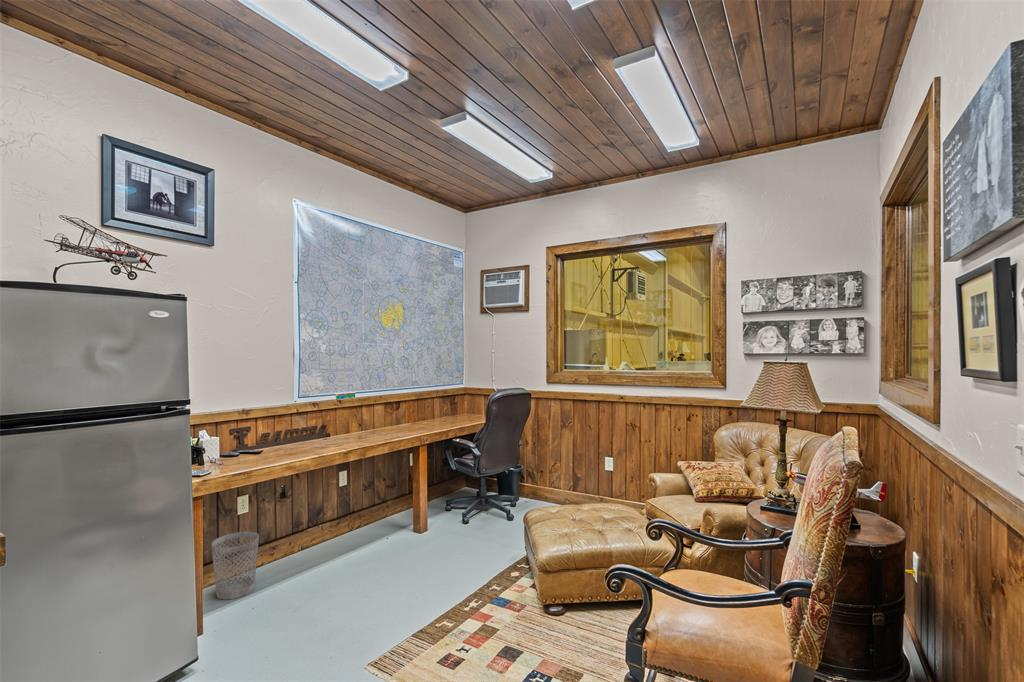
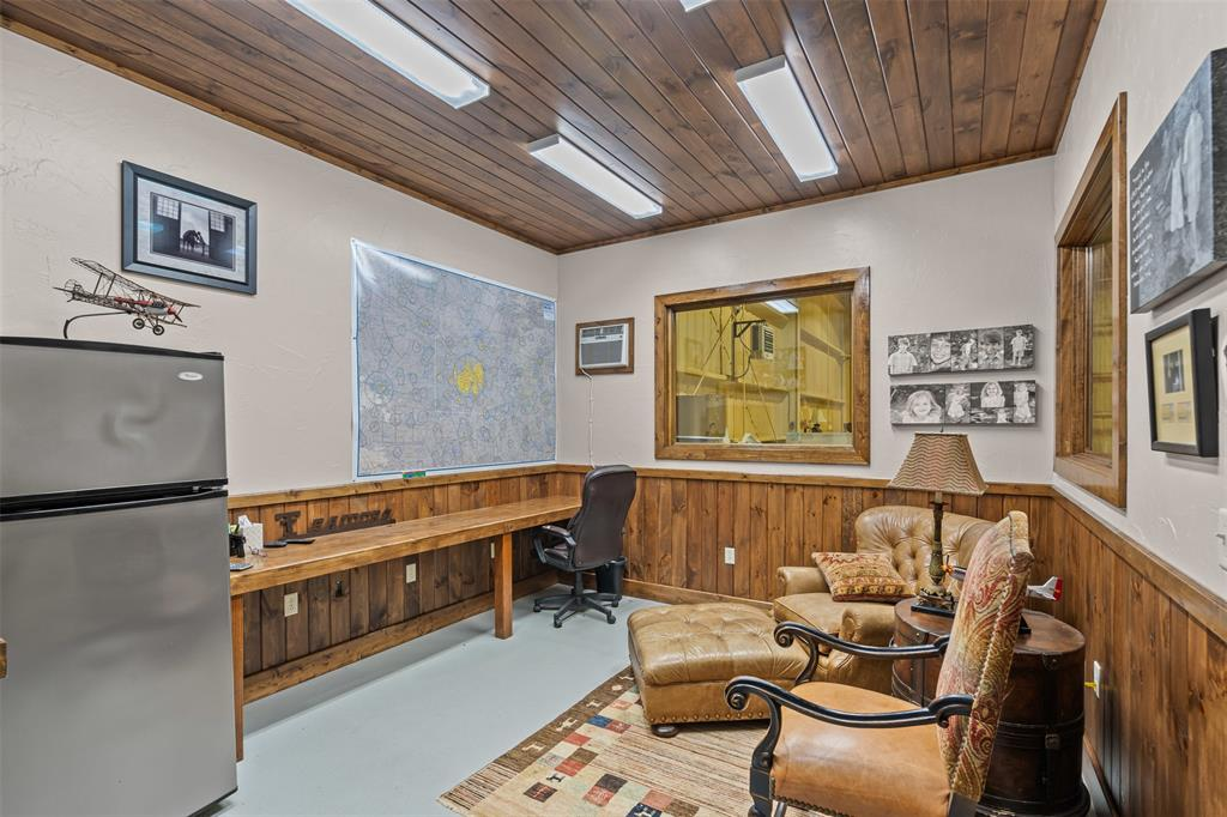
- wastebasket (236, 565)
